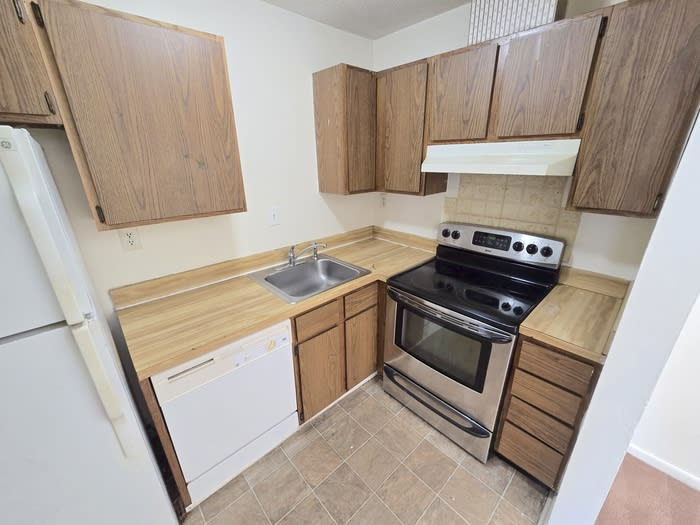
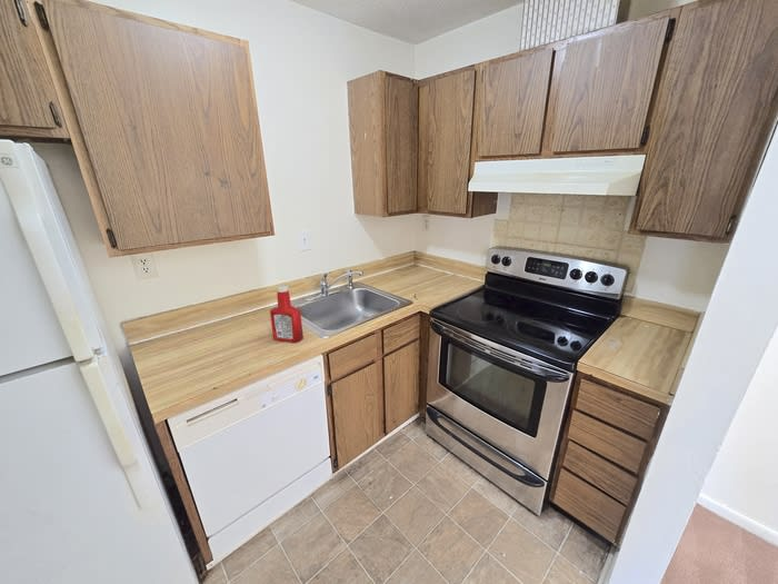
+ soap bottle (285, 313)
